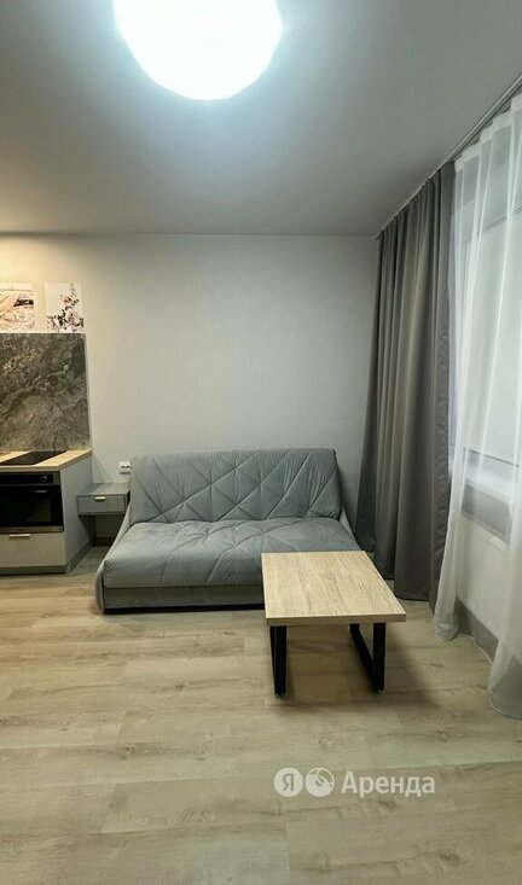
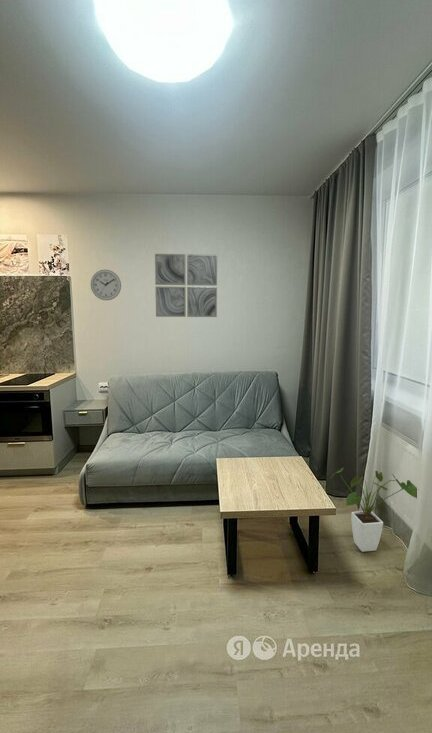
+ house plant (372, 512)
+ wall art (185, 287)
+ wall clock (105, 285)
